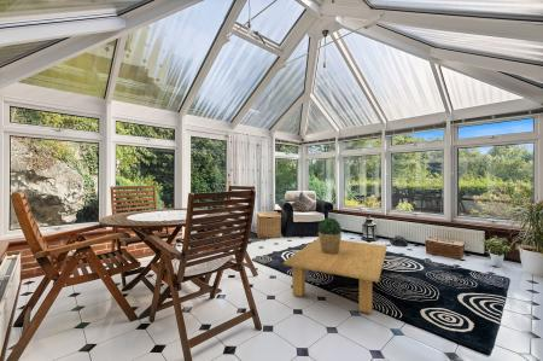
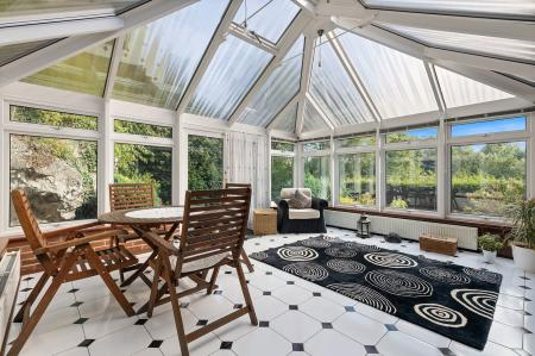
- potted plant (329, 234)
- coffee table (340, 268)
